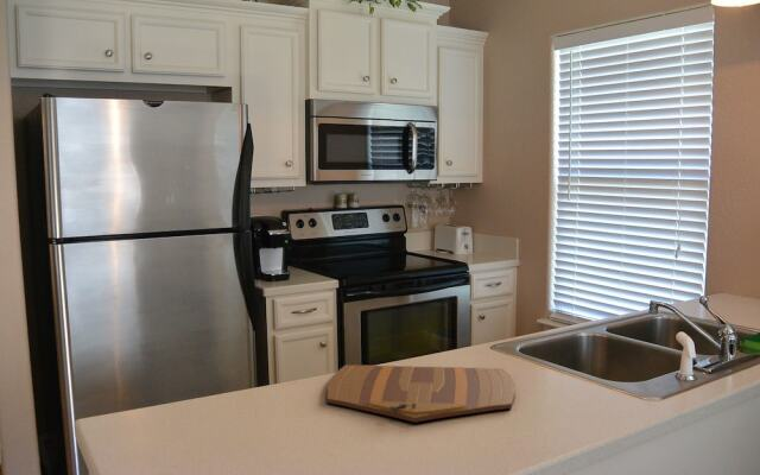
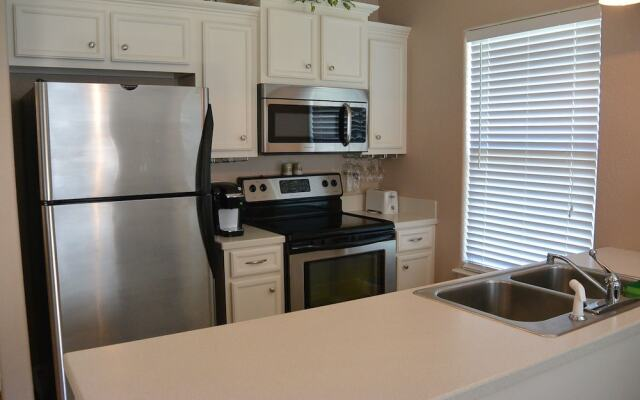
- cutting board (419, 387)
